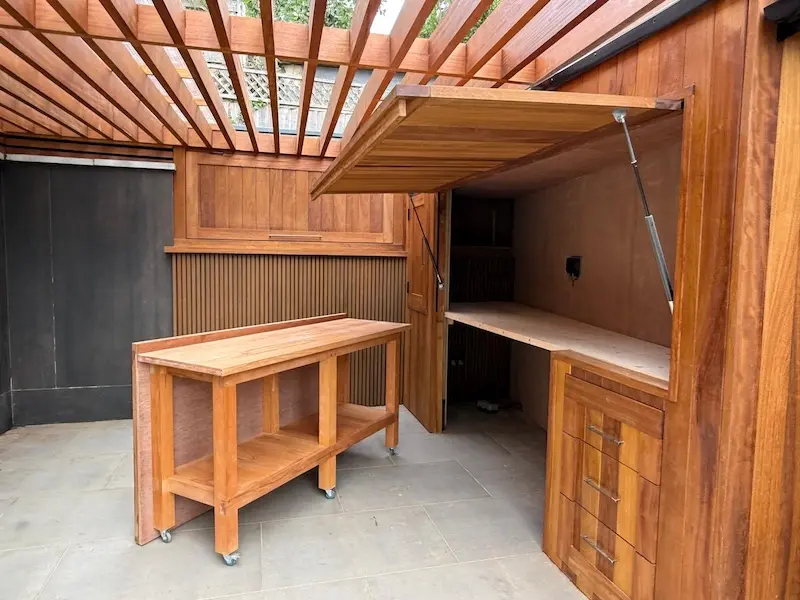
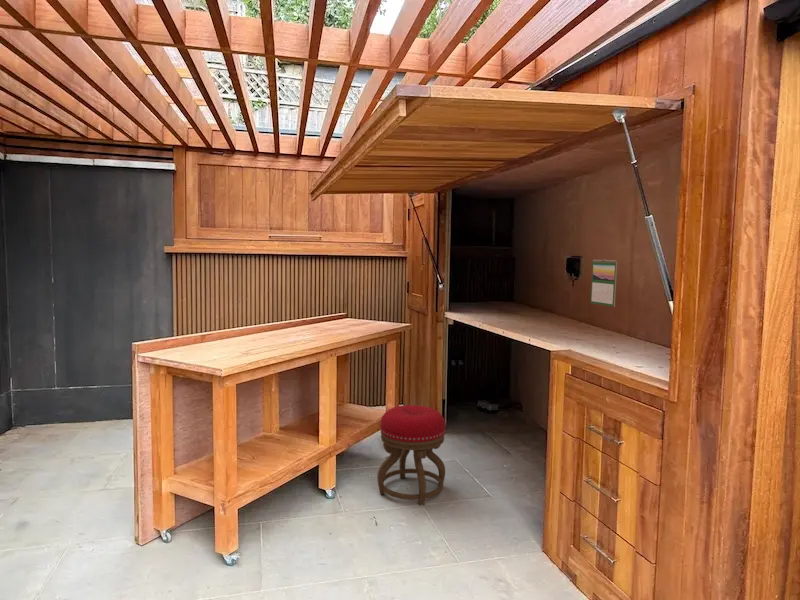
+ stool (413, 450)
+ calendar (603, 282)
